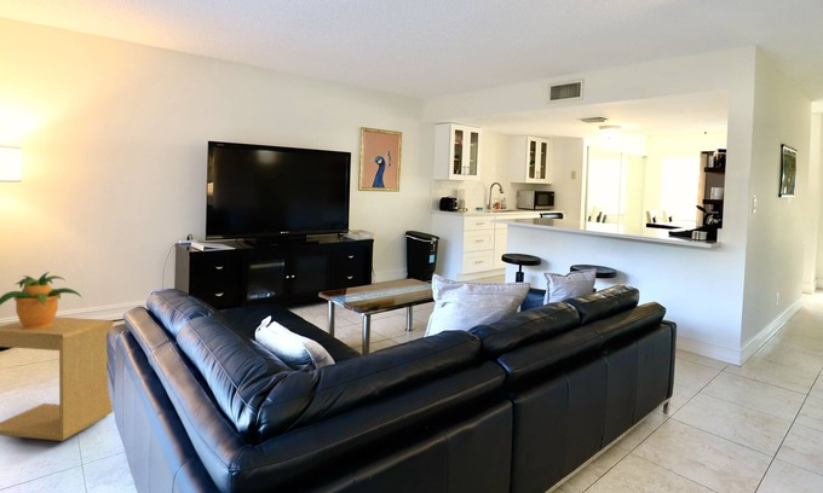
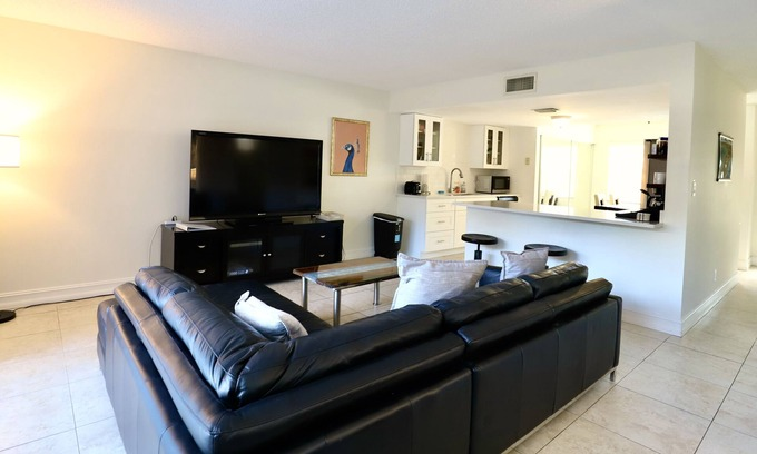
- potted plant (42, 298)
- side table (59, 376)
